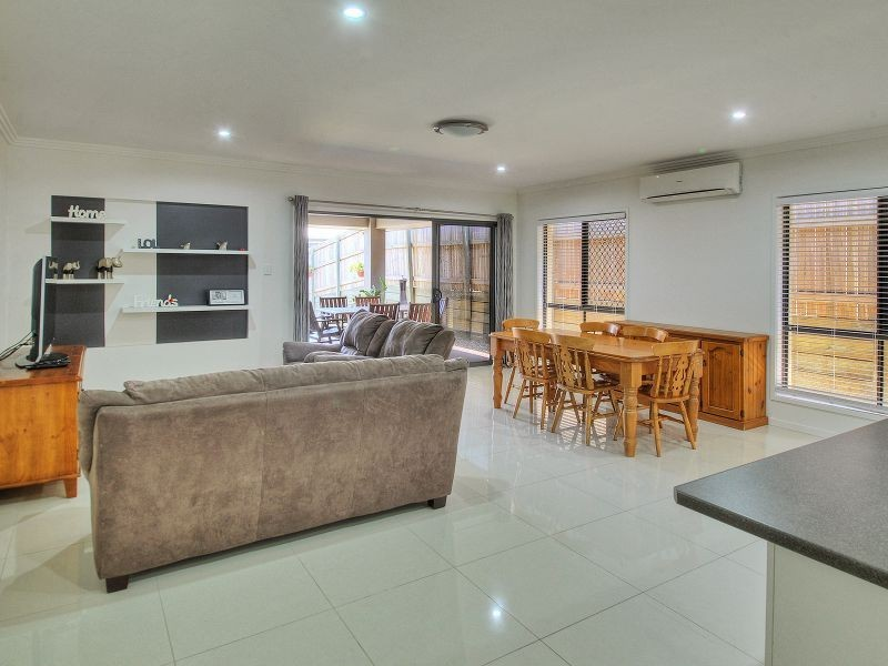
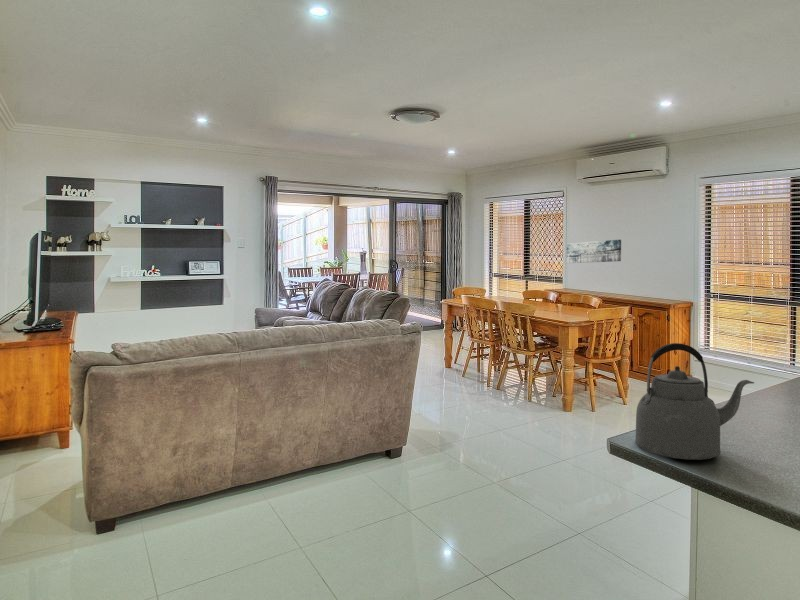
+ wall art (592, 252)
+ kettle (695, 396)
